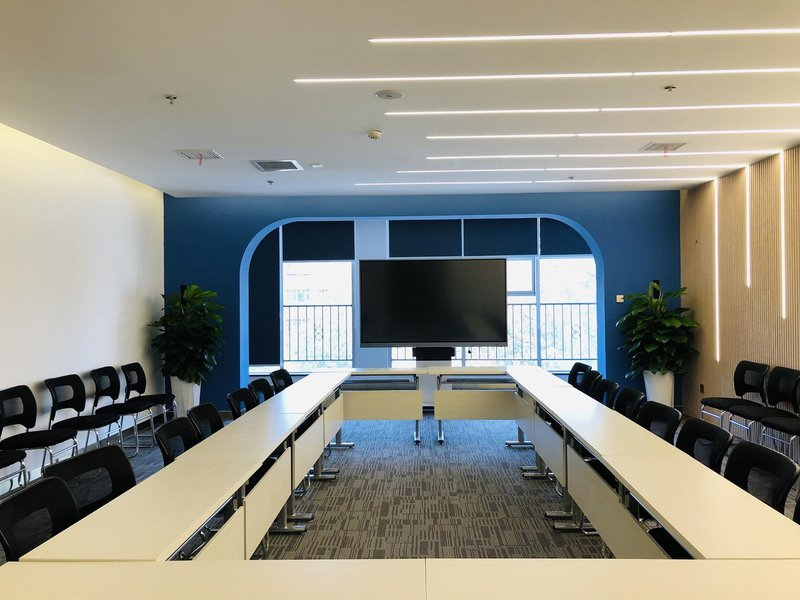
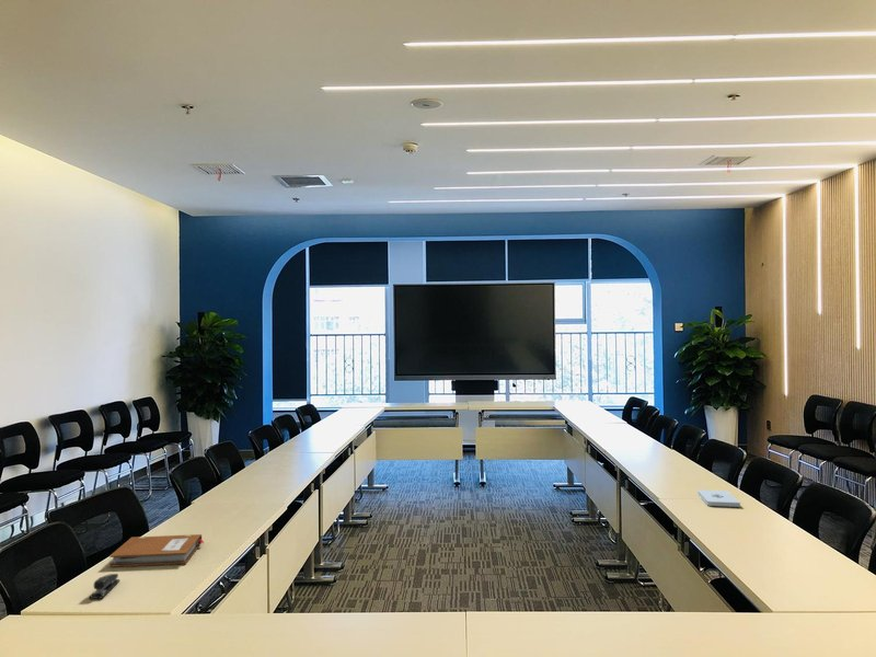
+ notepad (717, 497)
+ notebook (160, 549)
+ stapler (105, 583)
